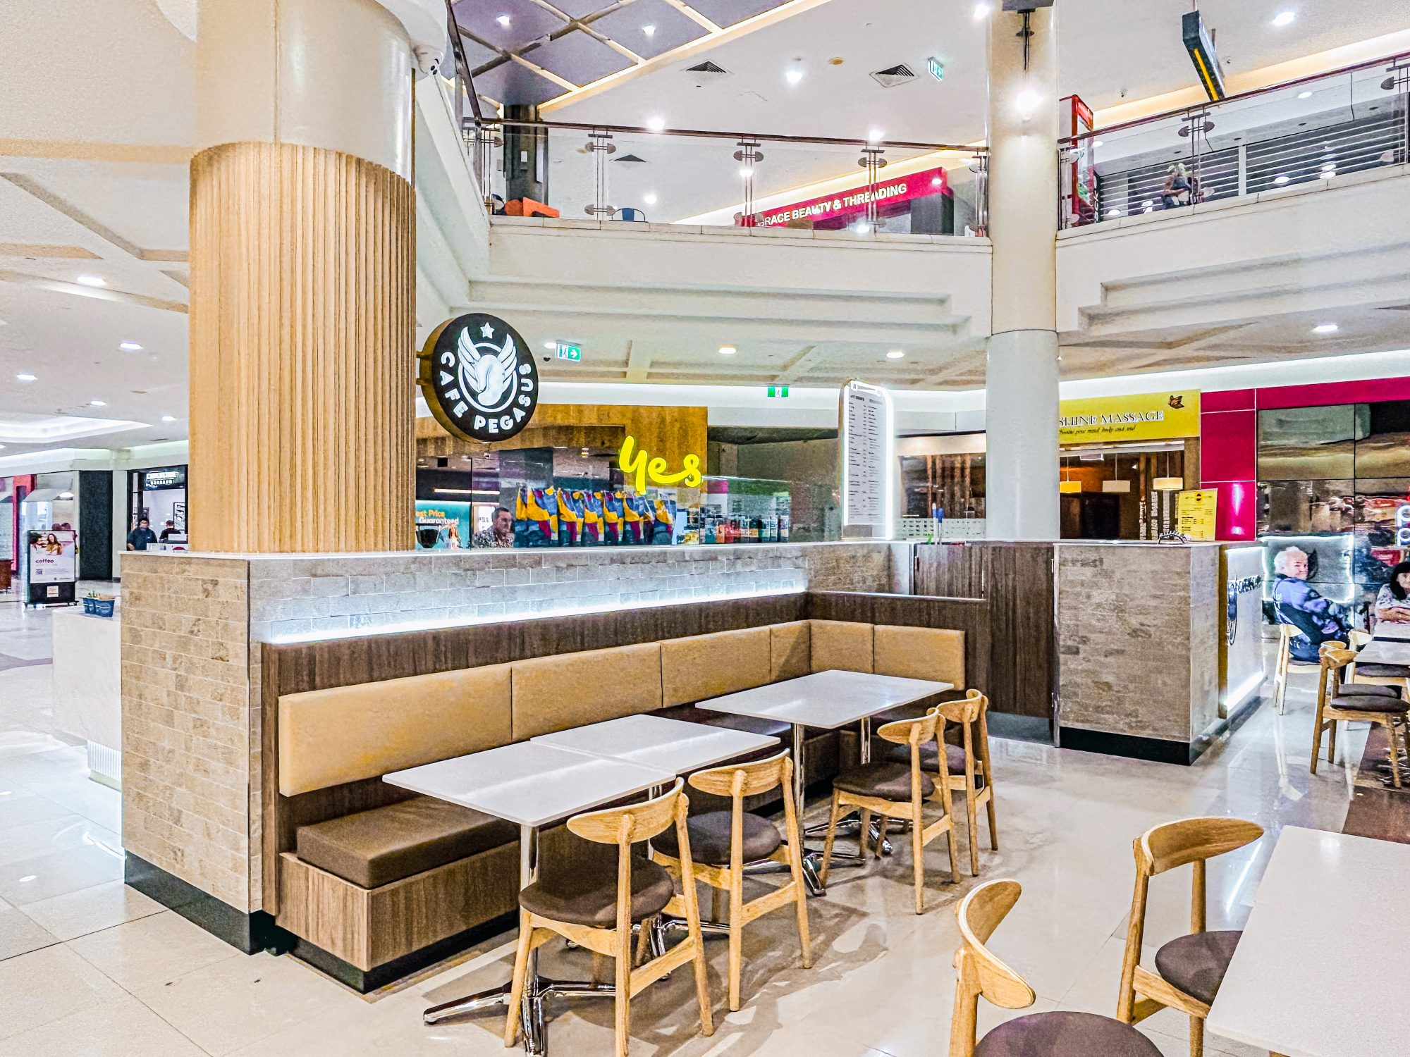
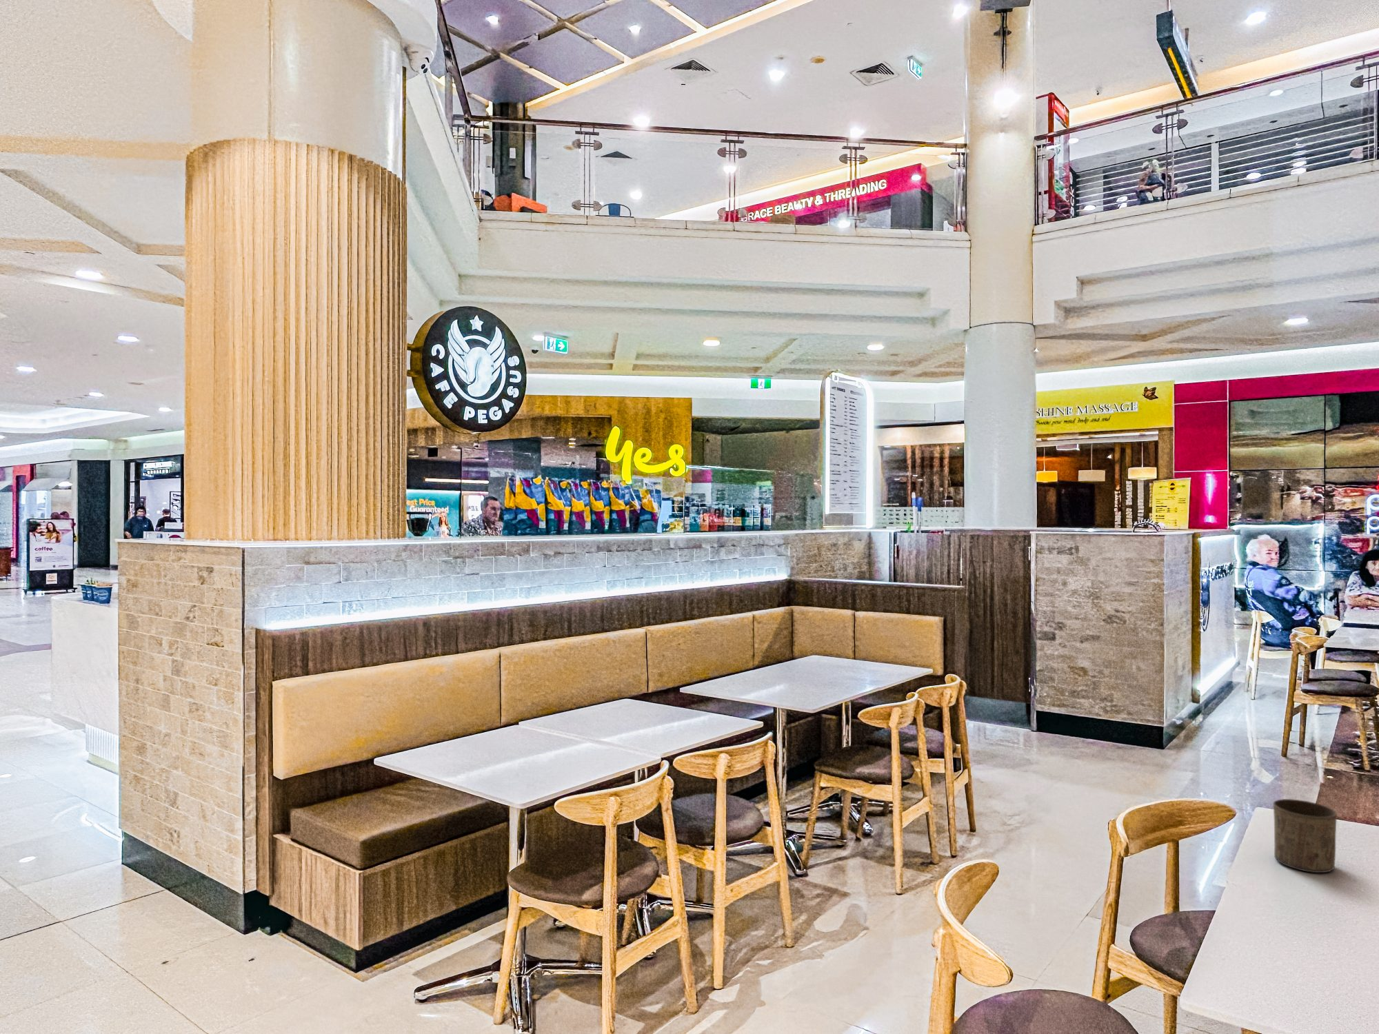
+ cup (1304, 835)
